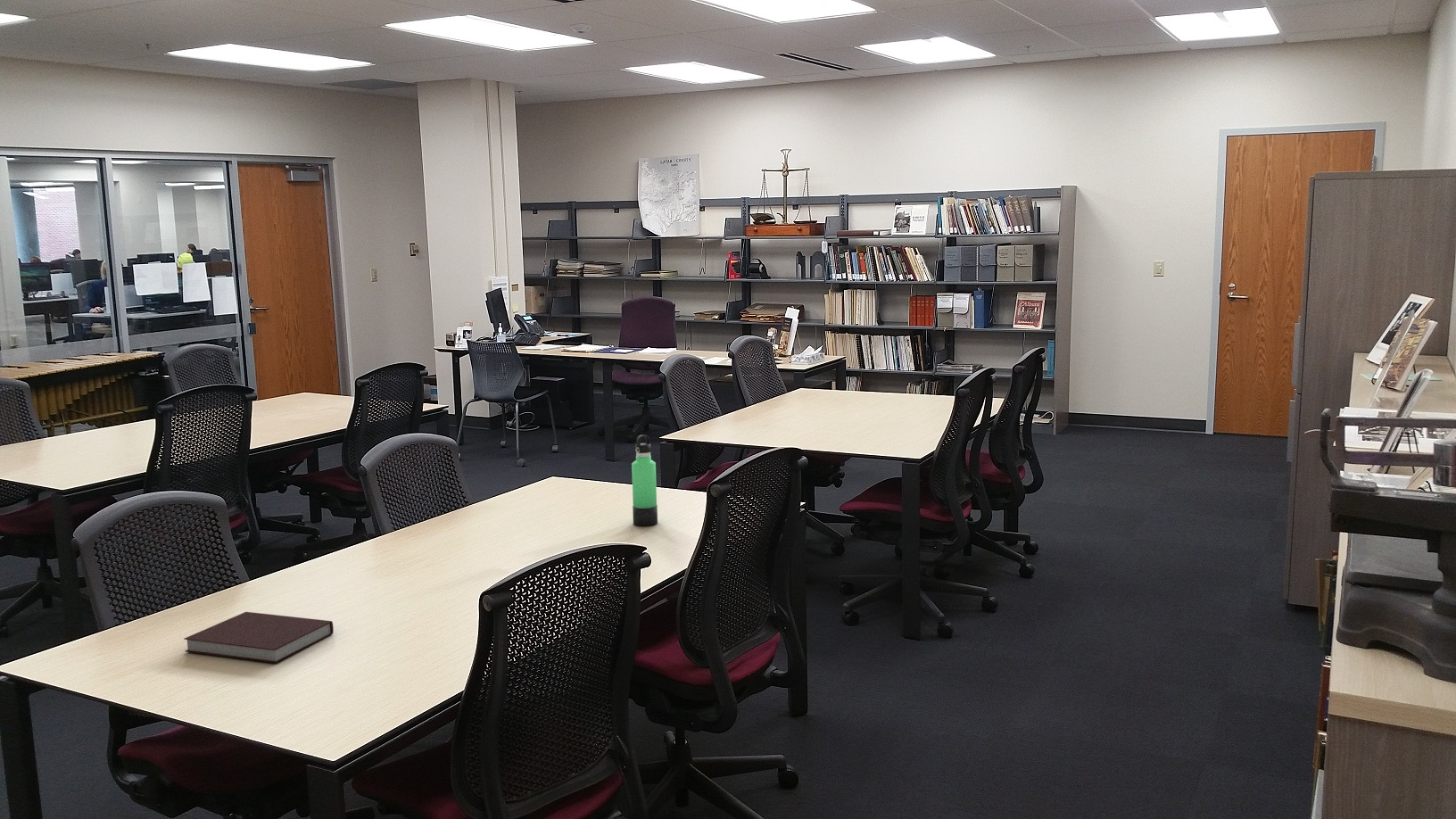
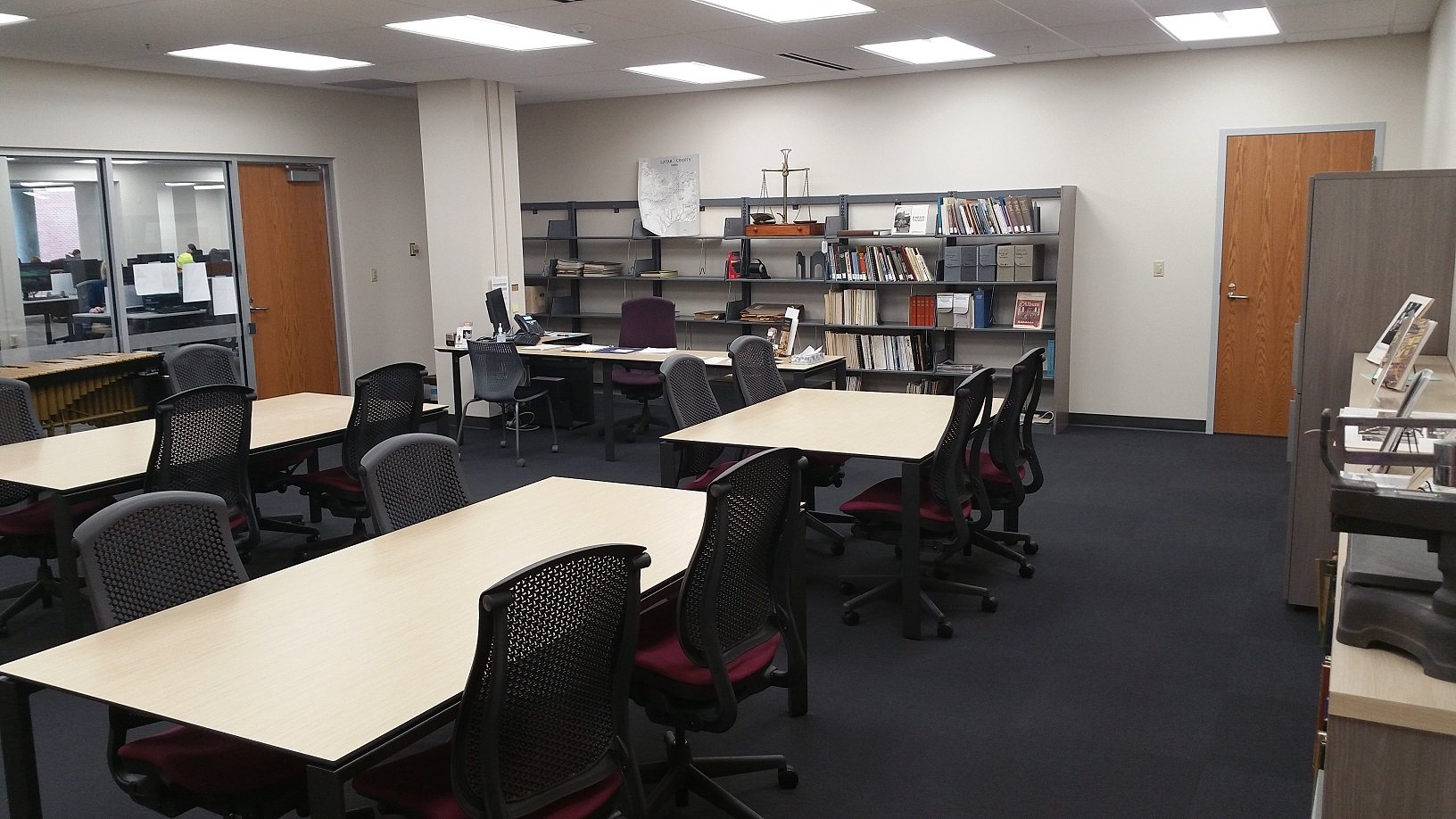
- notebook (260, 635)
- thermos bottle (644, 479)
